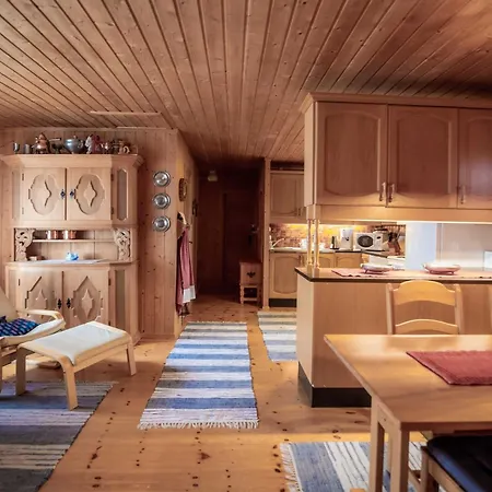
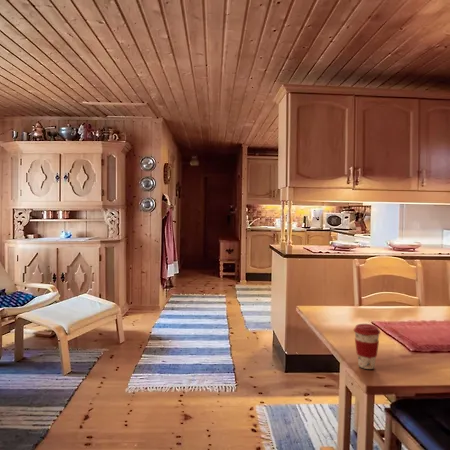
+ coffee cup (366, 346)
